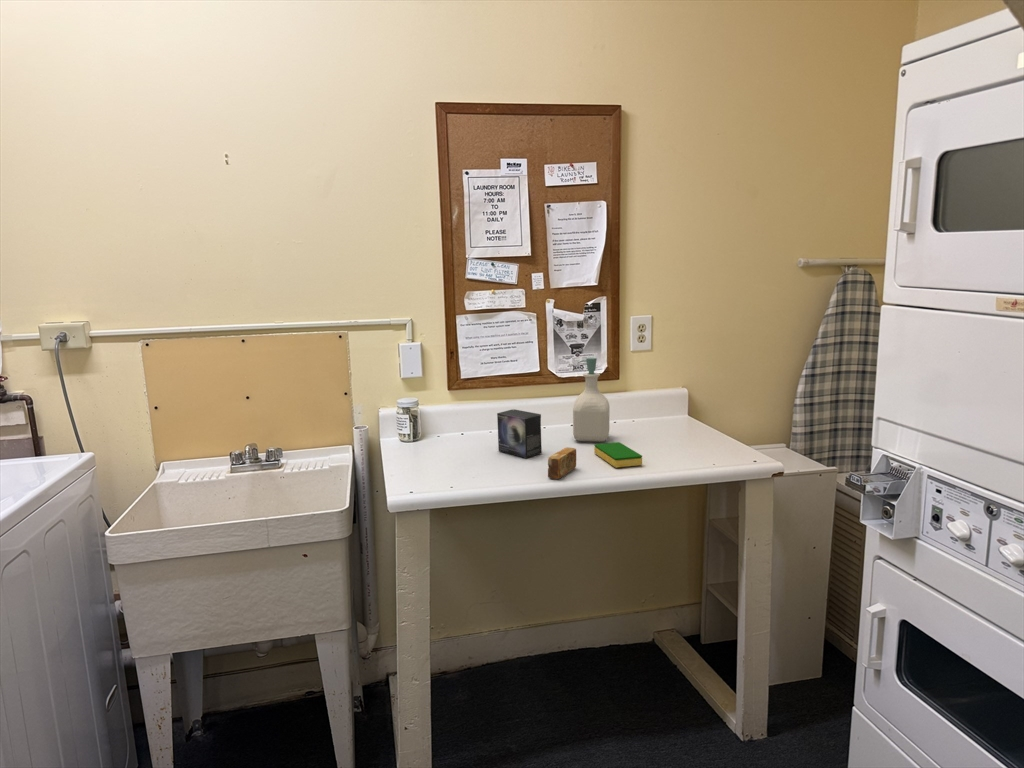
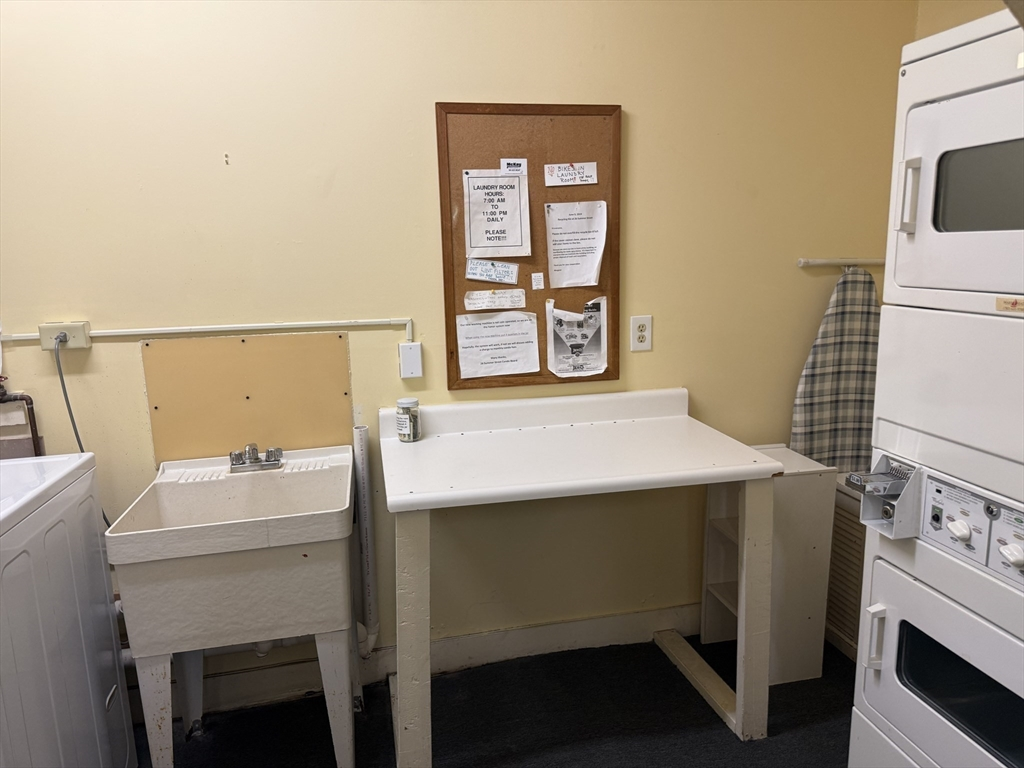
- soap bottle (591, 398)
- soap bar (562, 462)
- dish sponge (617, 454)
- small box (519, 432)
